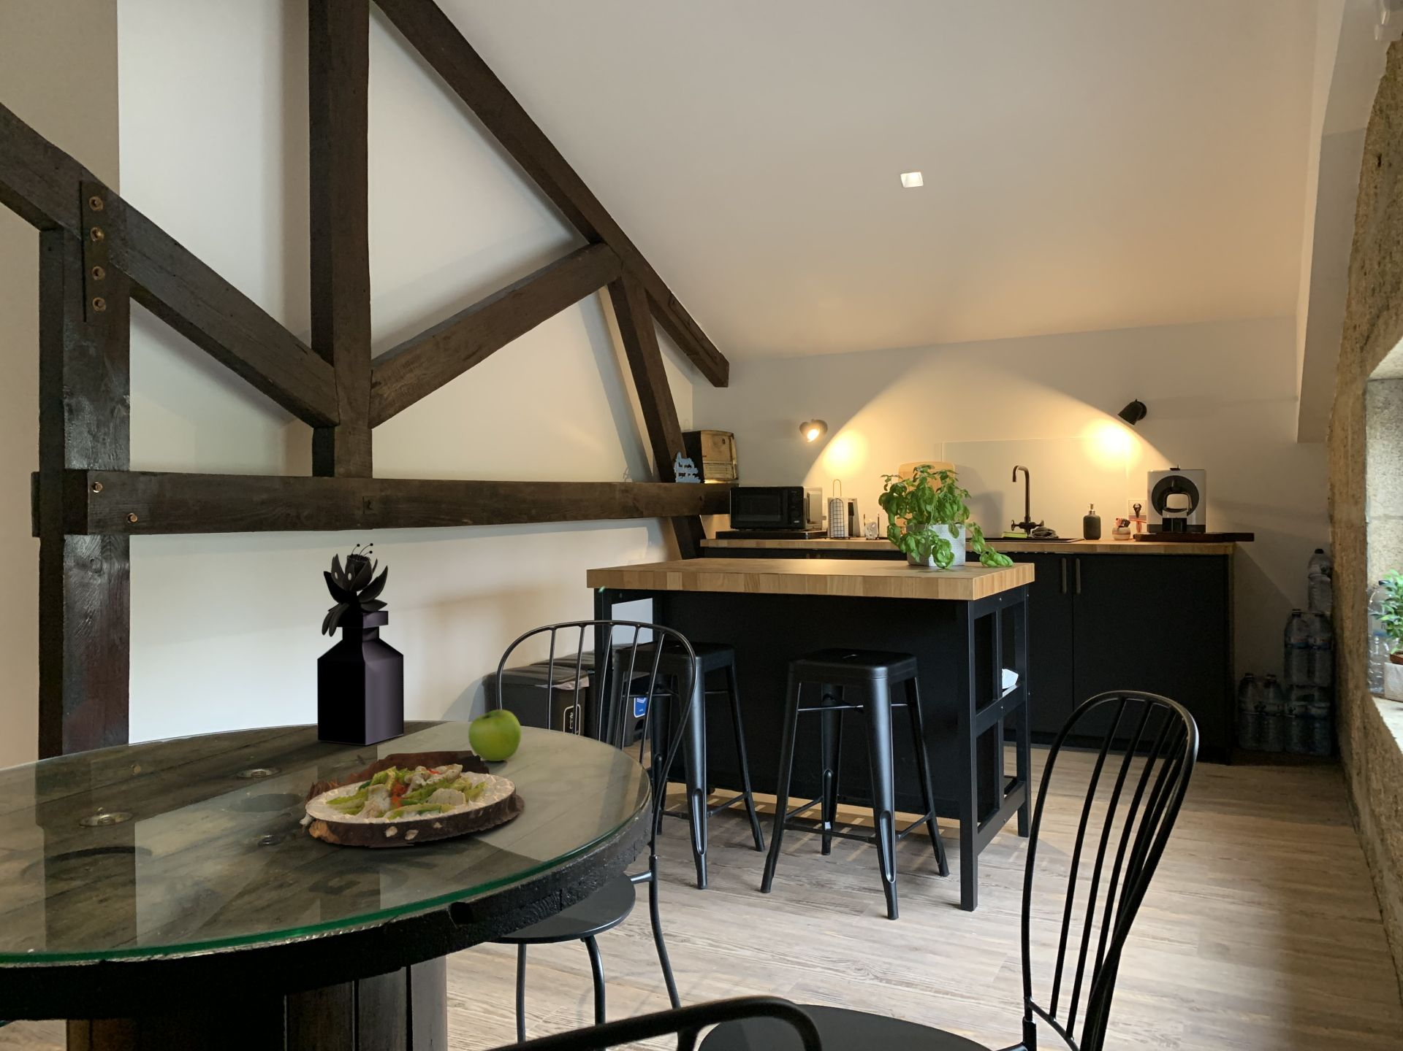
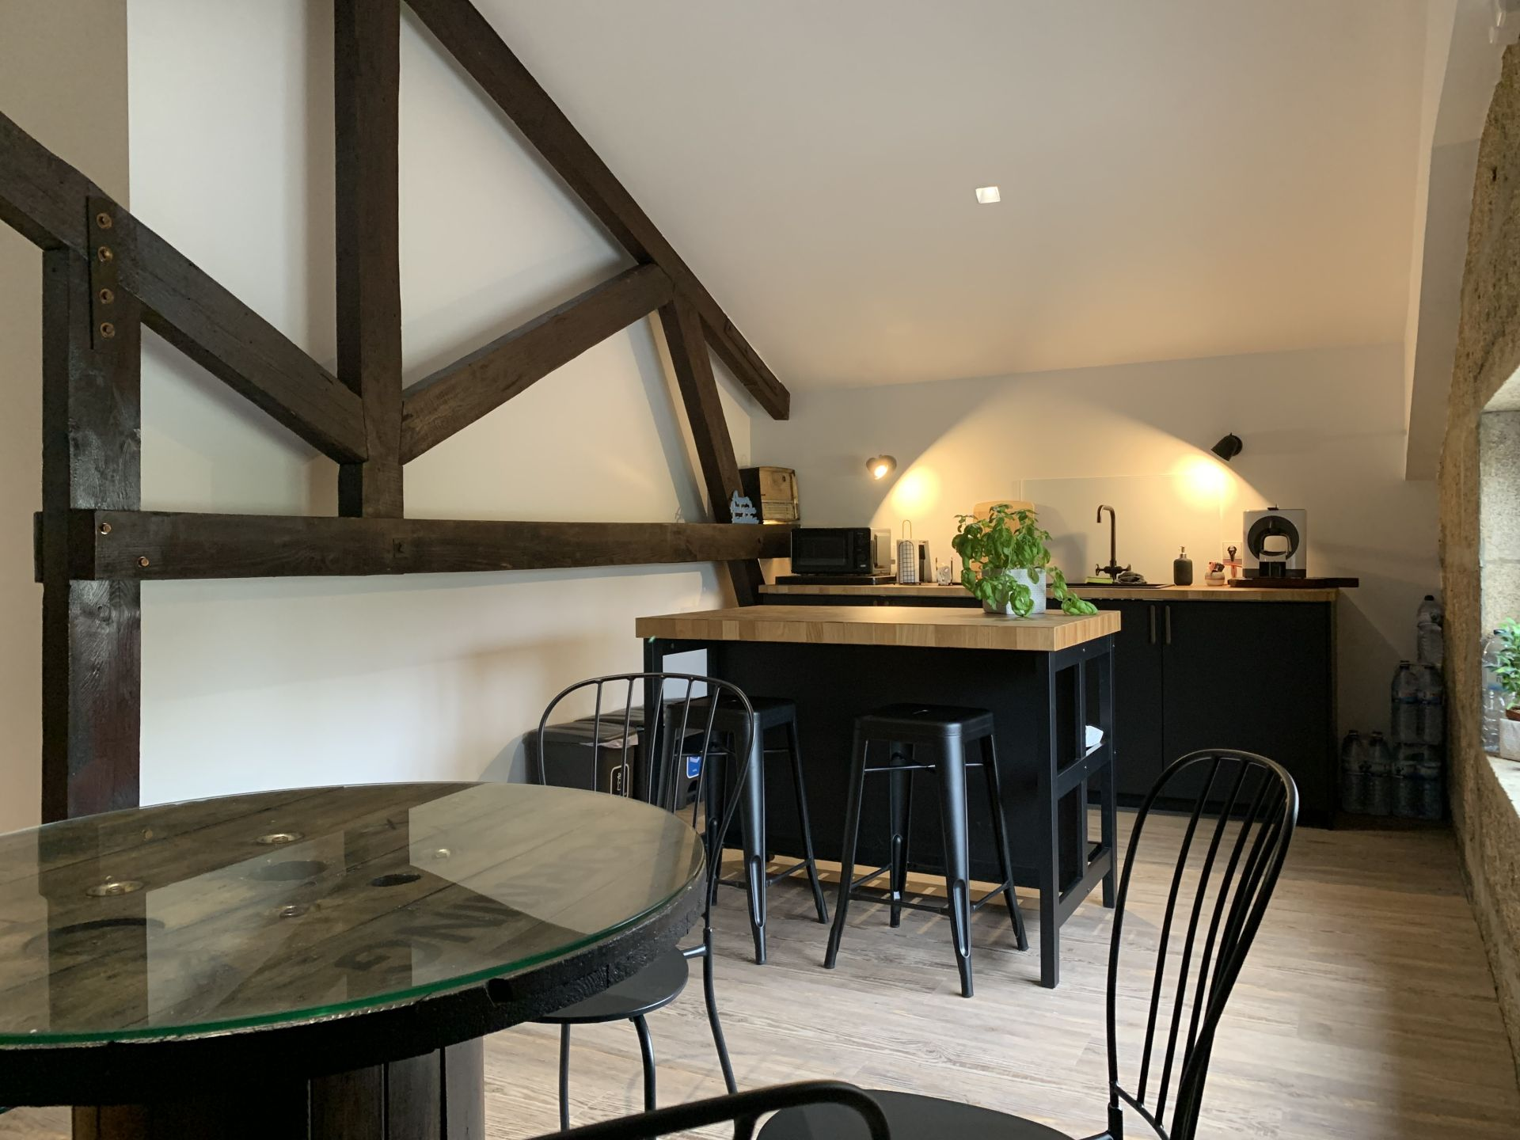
- vase (358, 640)
- salad plate (415, 794)
- fruit (495, 735)
